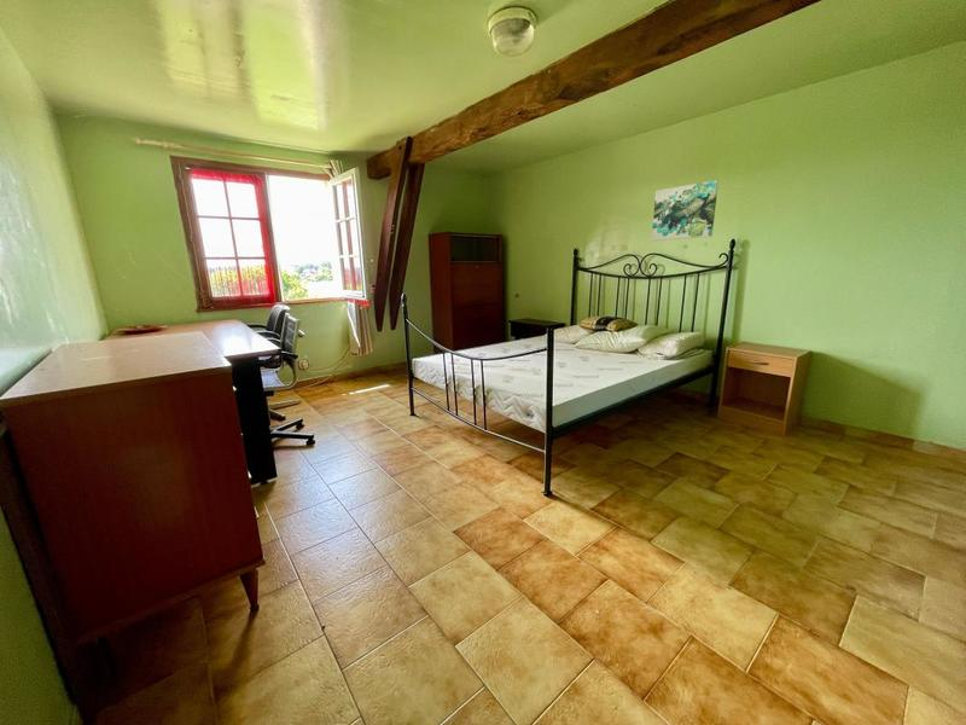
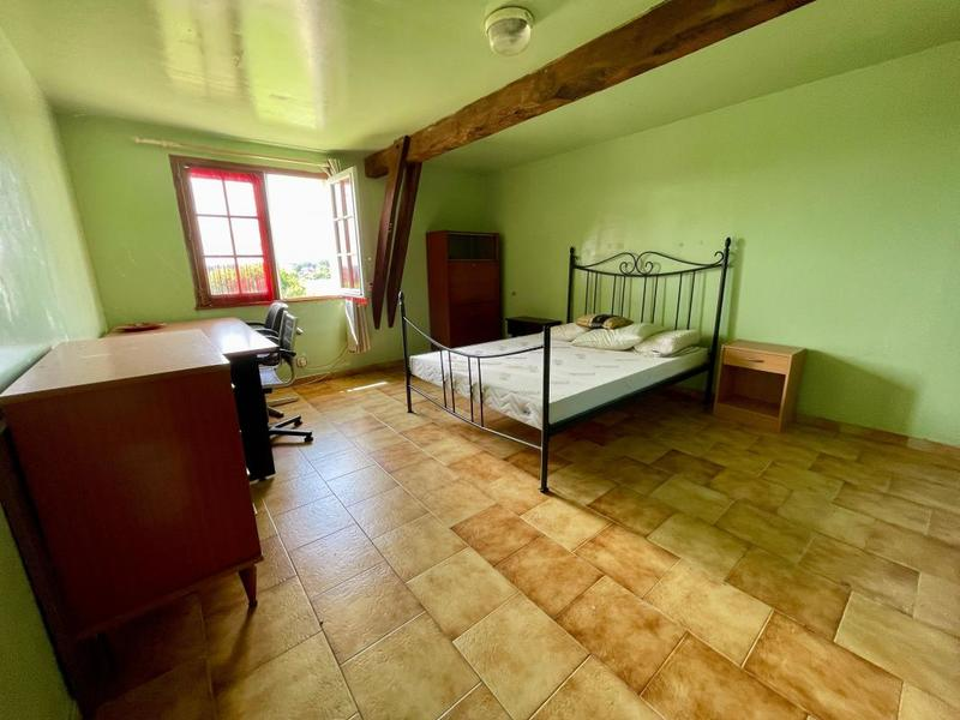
- wall art (682, 213)
